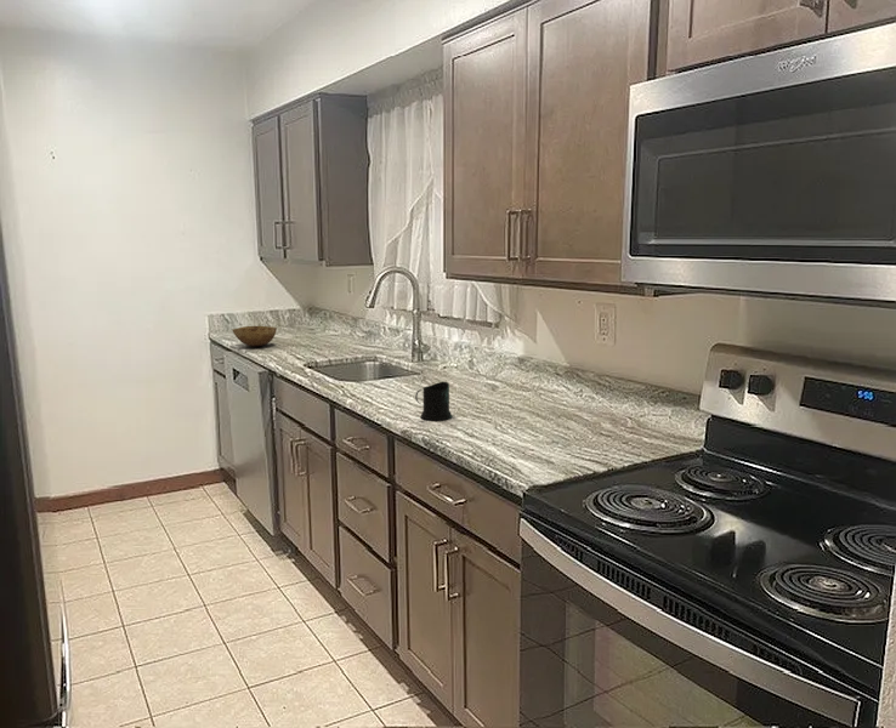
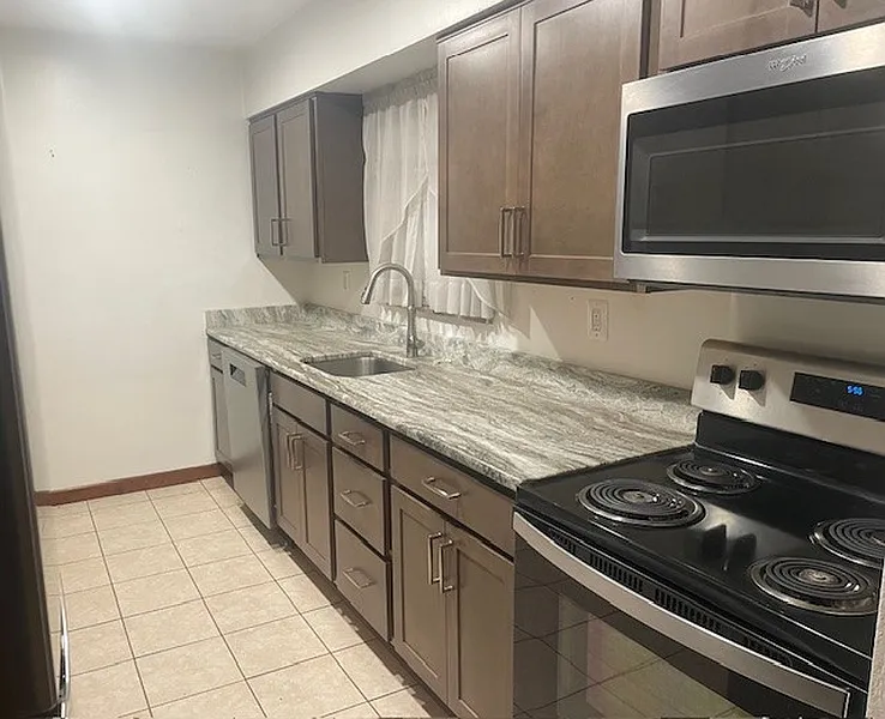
- bowl (255, 335)
- mug (432, 400)
